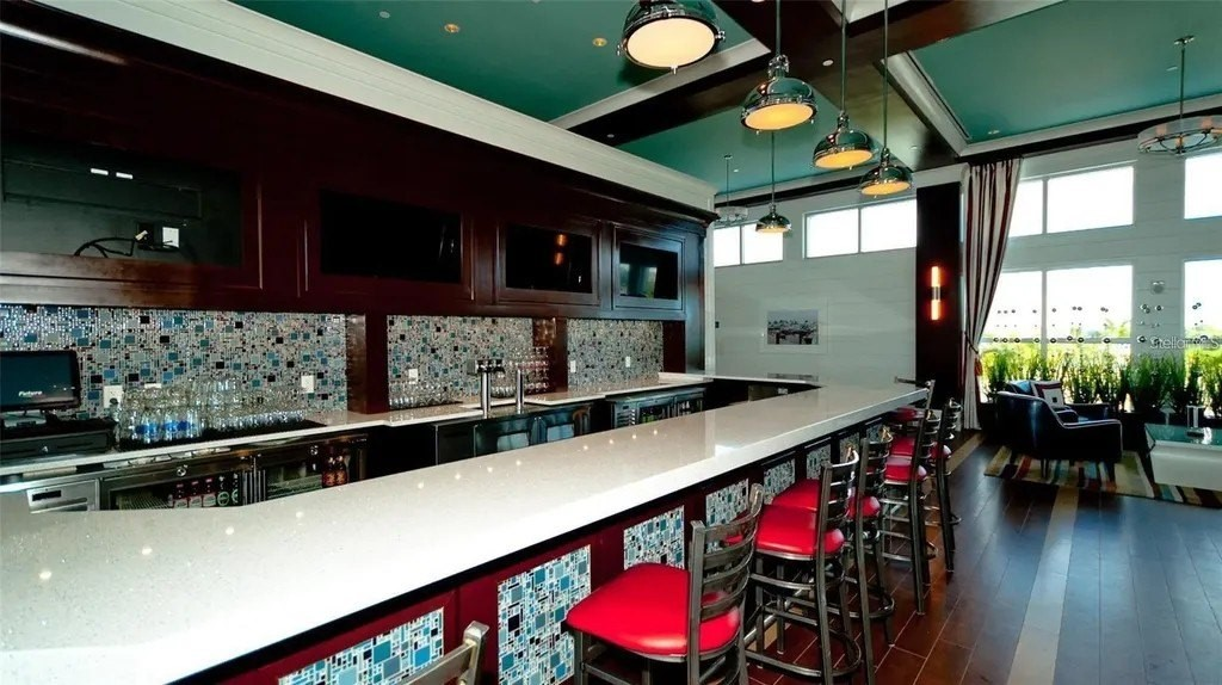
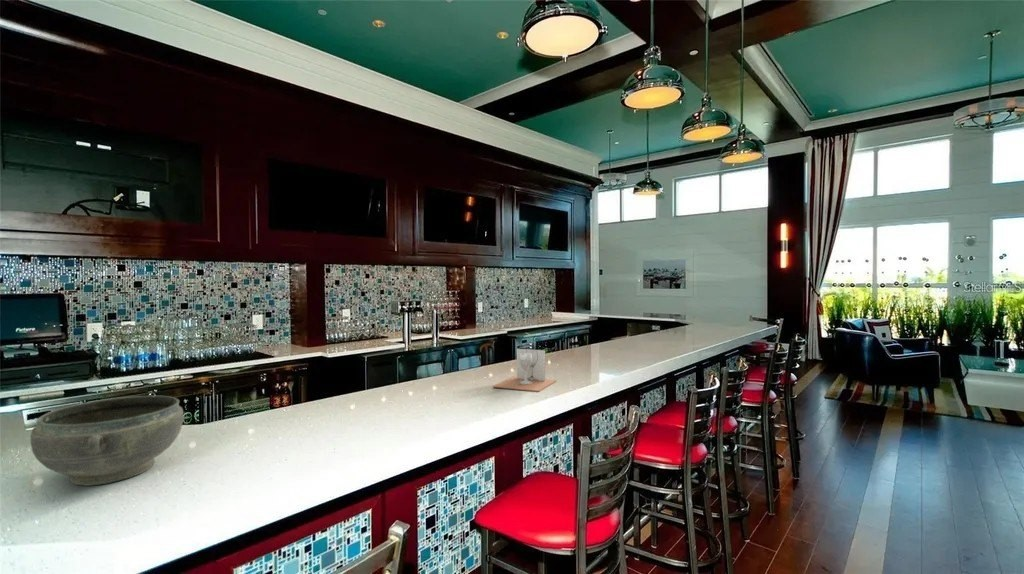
+ wine glass (525, 368)
+ bowl (113, 439)
